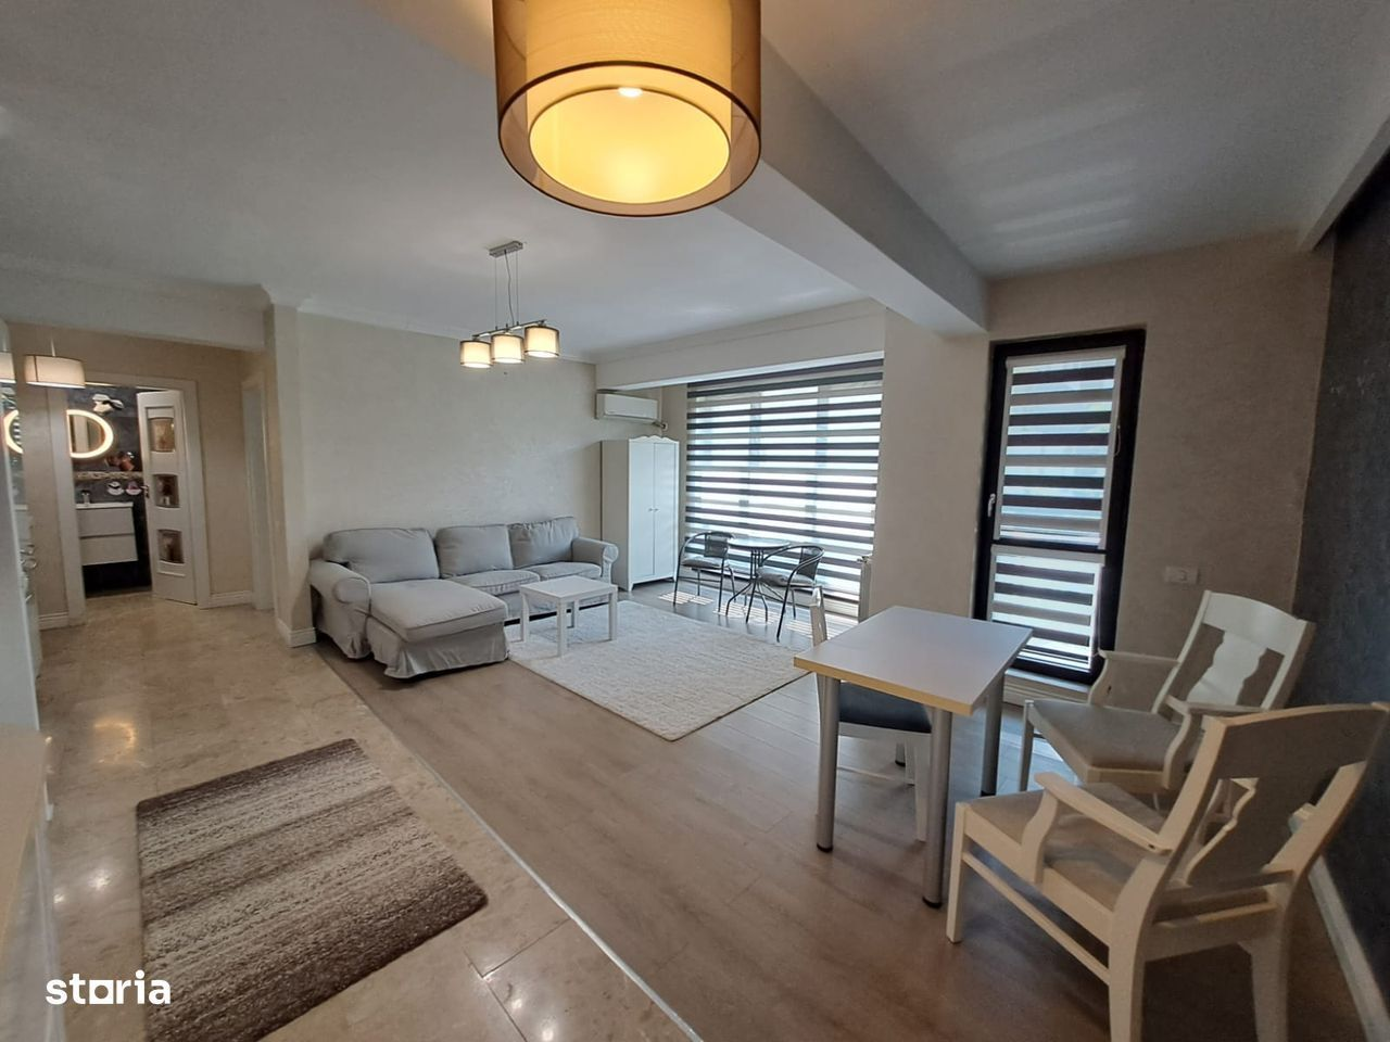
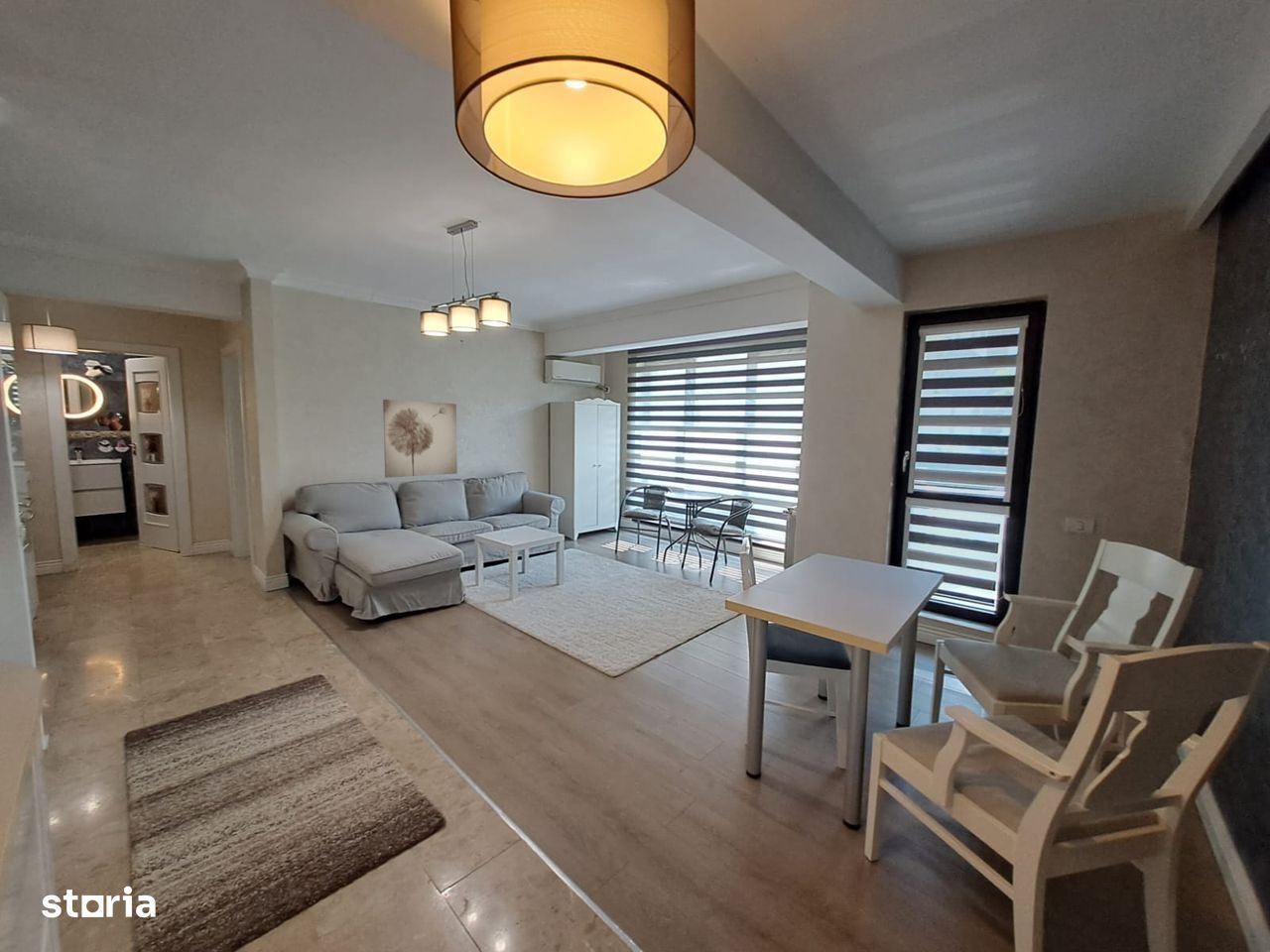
+ wall art (422, 438)
